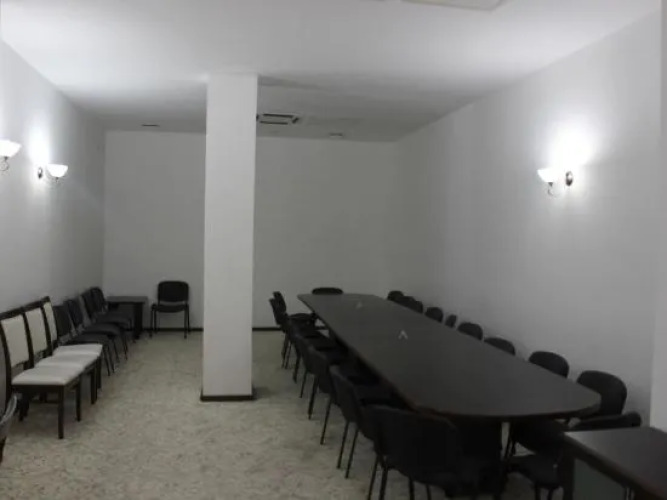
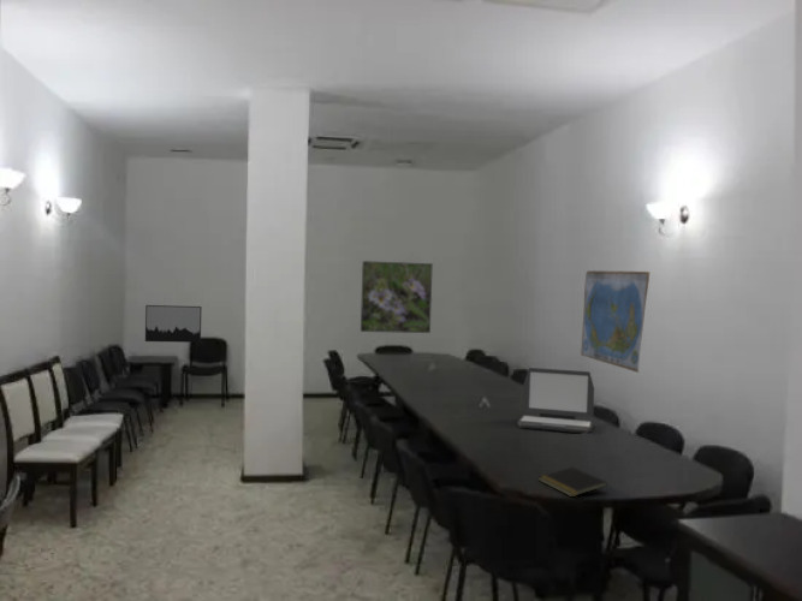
+ wall art (173, 323)
+ world map (611, 317)
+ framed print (396, 297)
+ laptop (556, 399)
+ notepad (571, 481)
